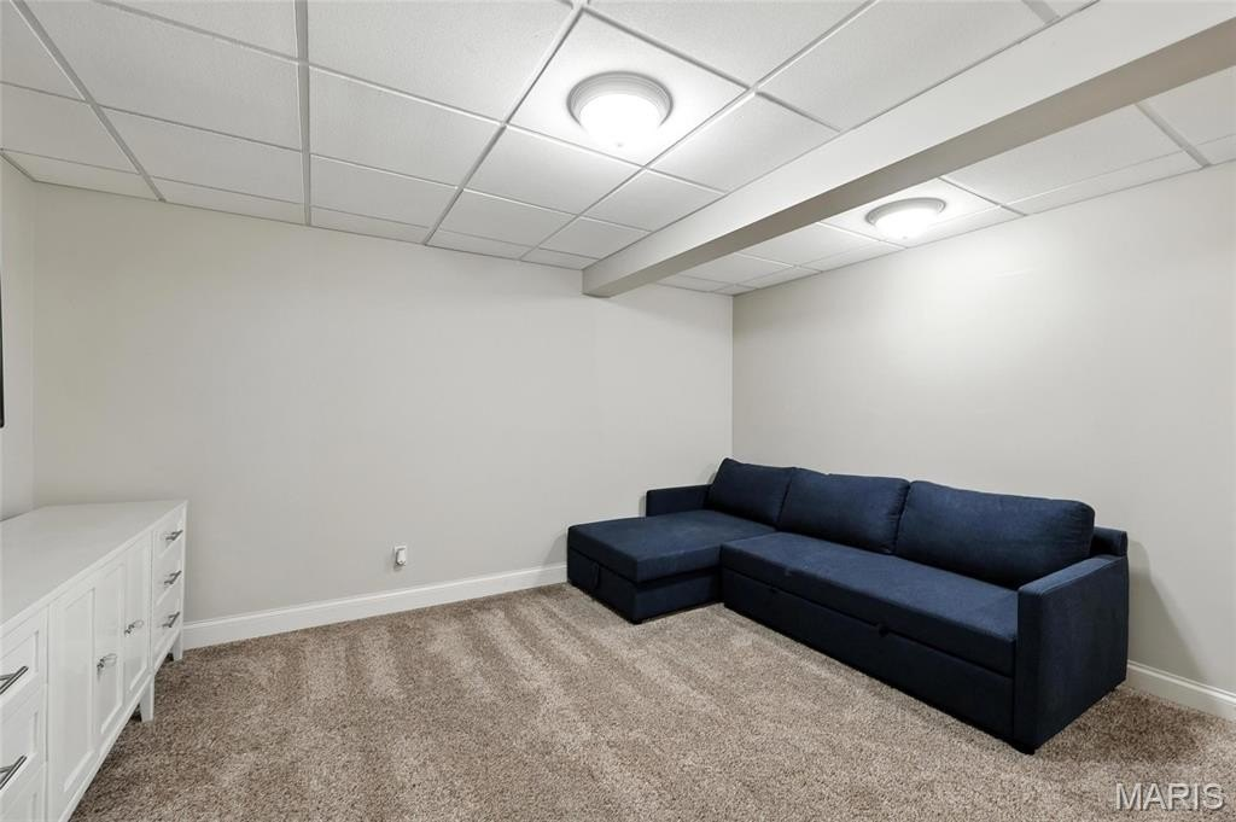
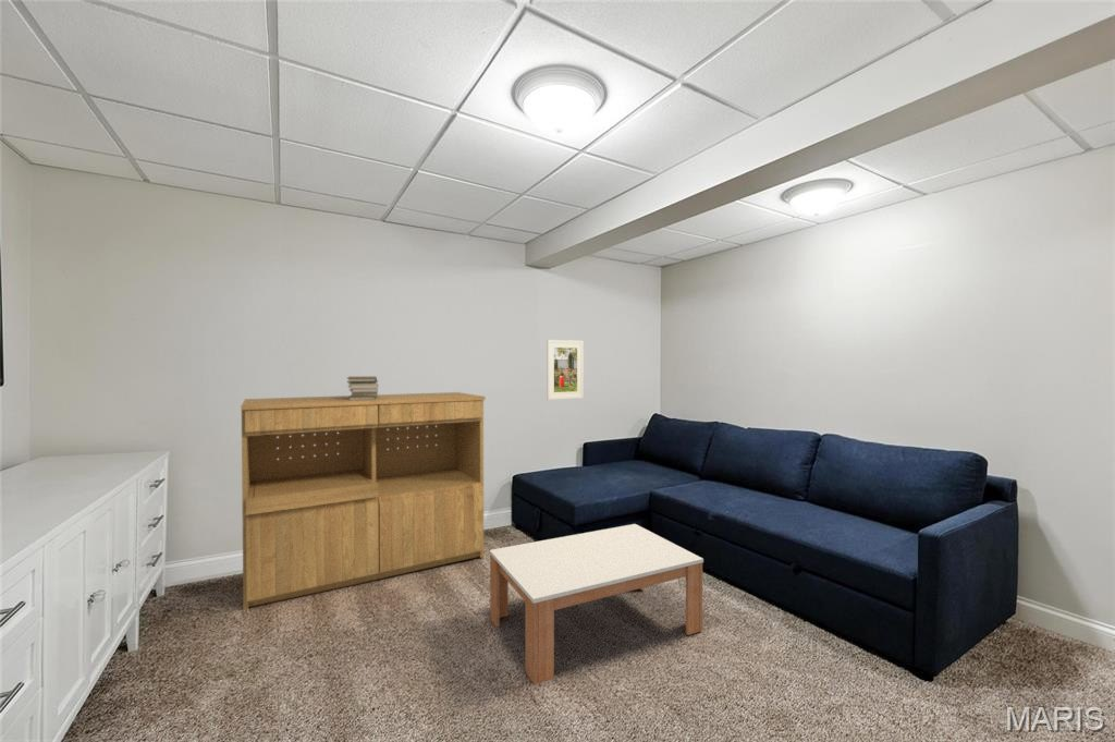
+ coffee table (593, 589)
+ bookcase (370, 482)
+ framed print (565, 369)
+ book stack (363, 387)
